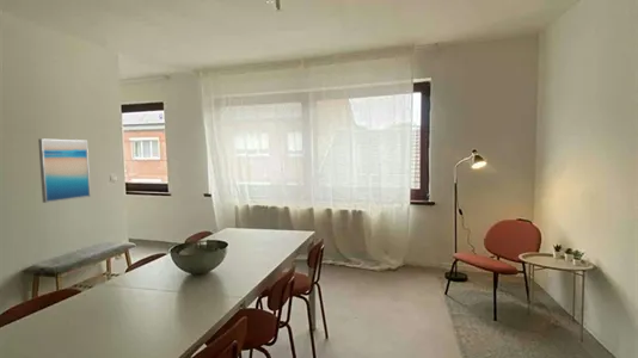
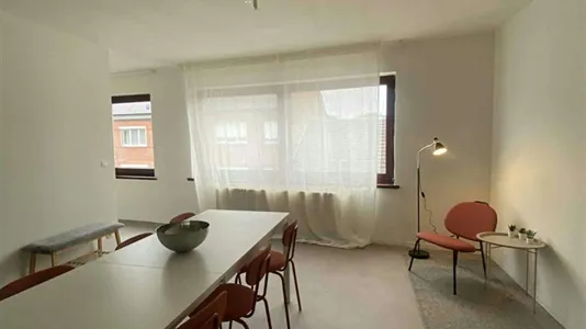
- wall art (66, 169)
